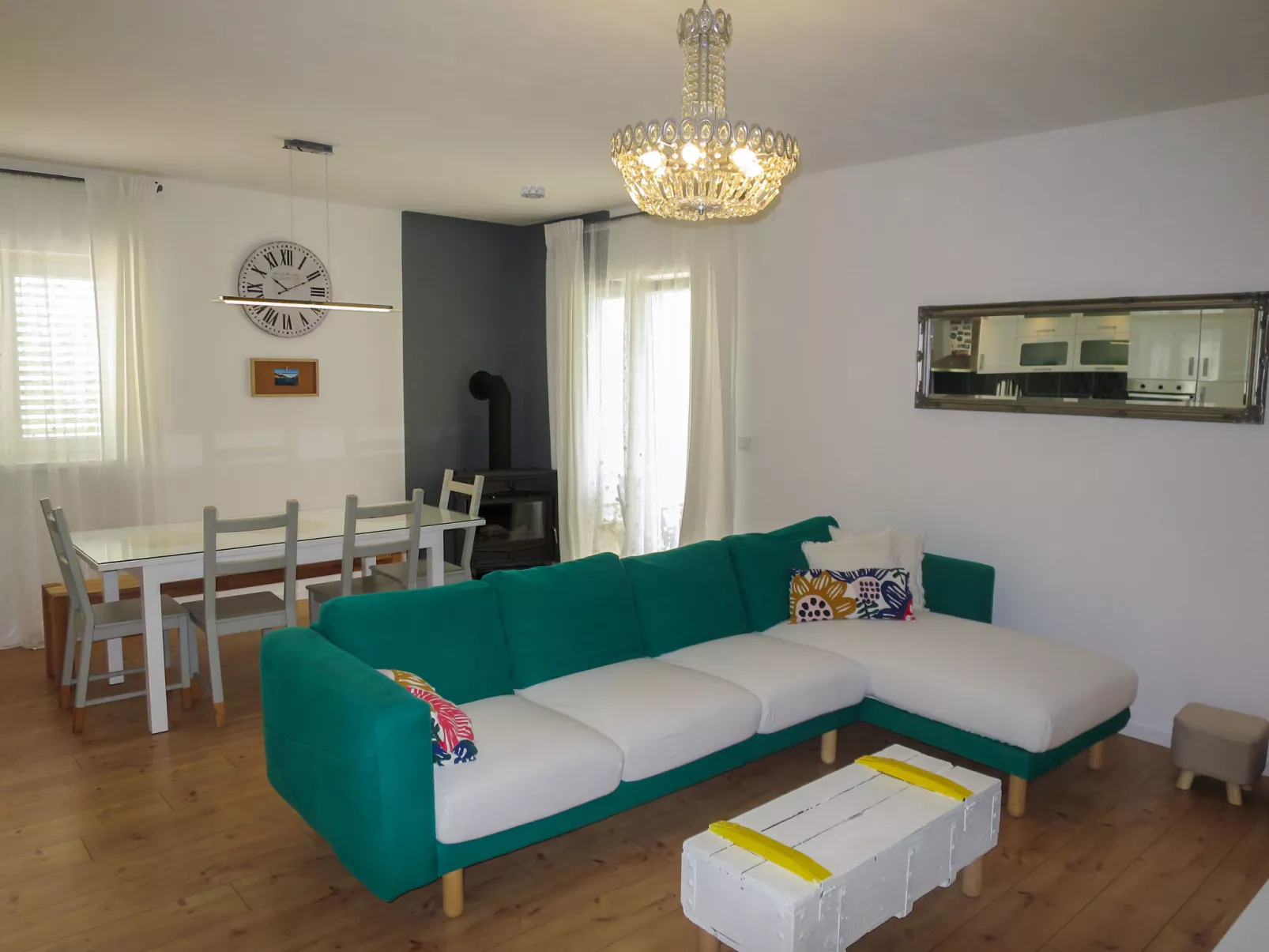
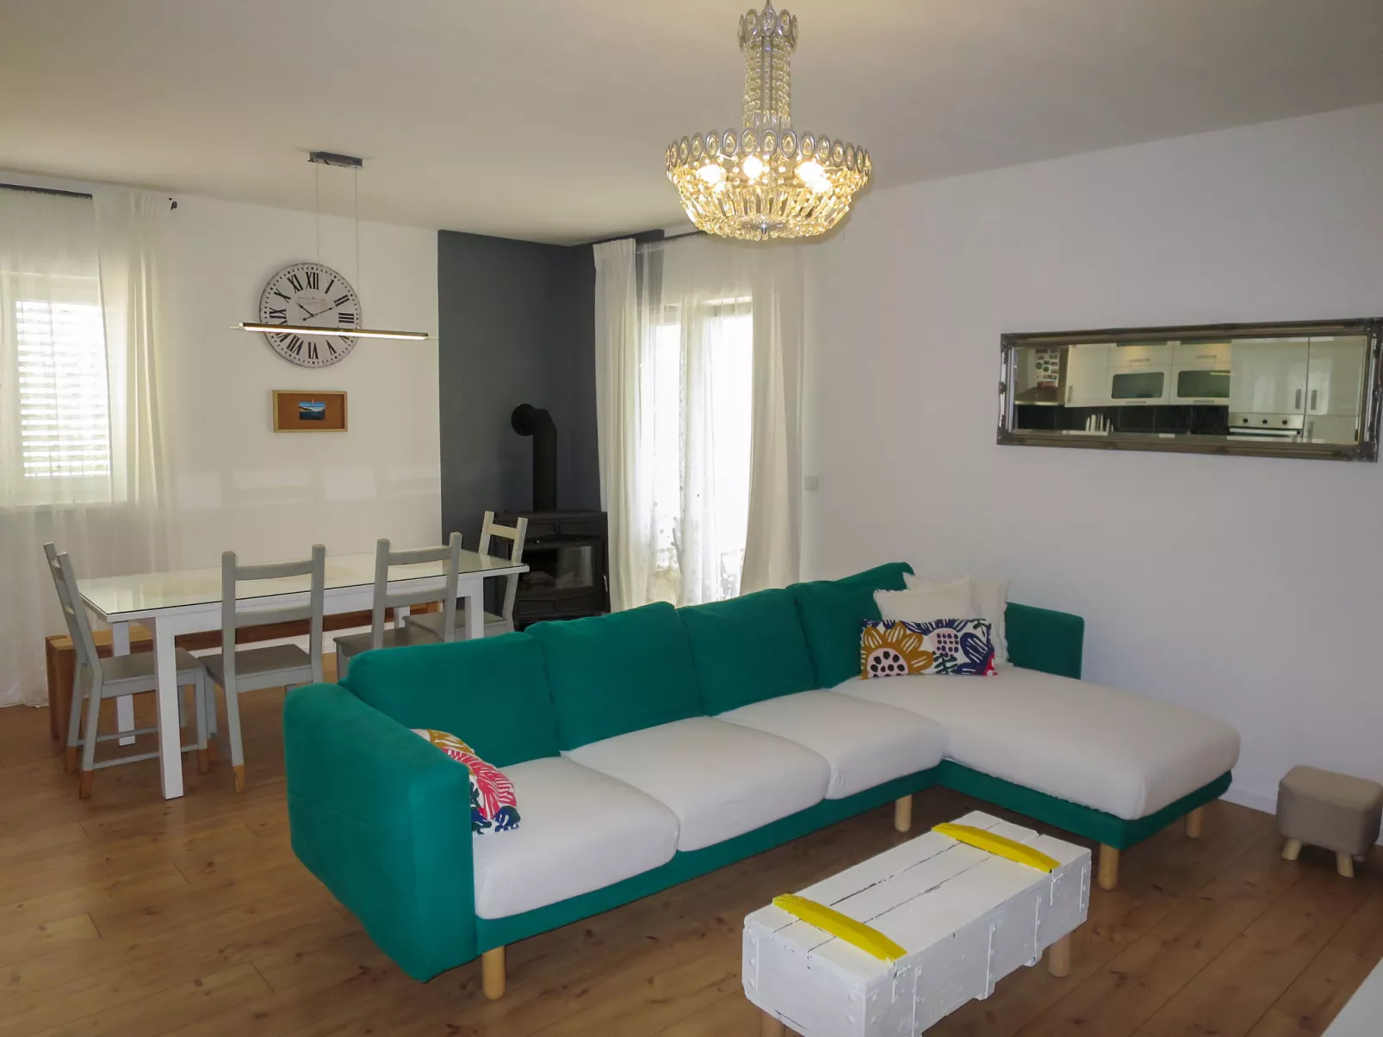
- smoke detector (533, 191)
